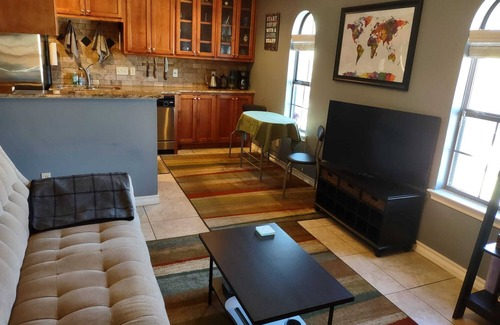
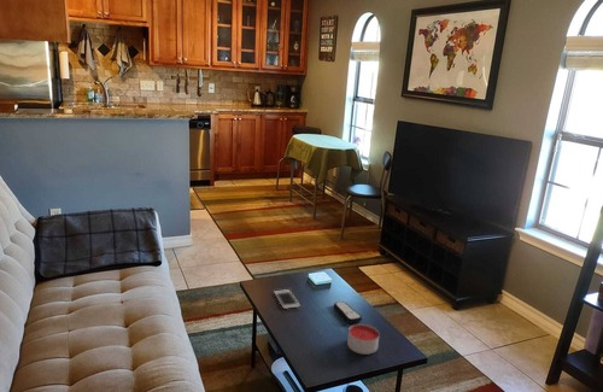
+ candle (363, 338)
+ remote control (346, 311)
+ cell phone (286, 298)
